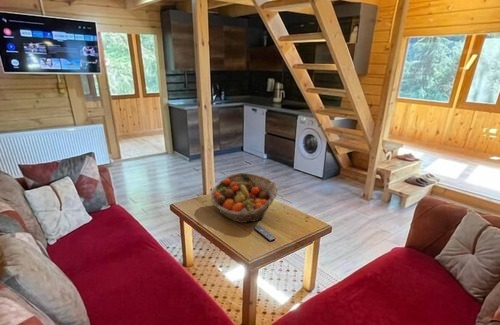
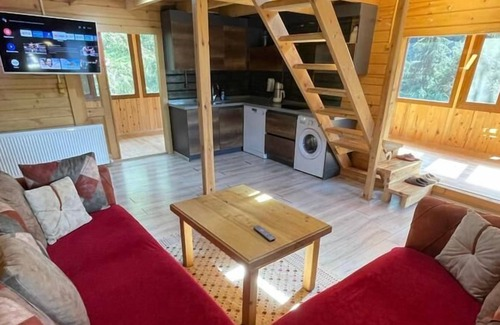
- fruit basket (243, 196)
